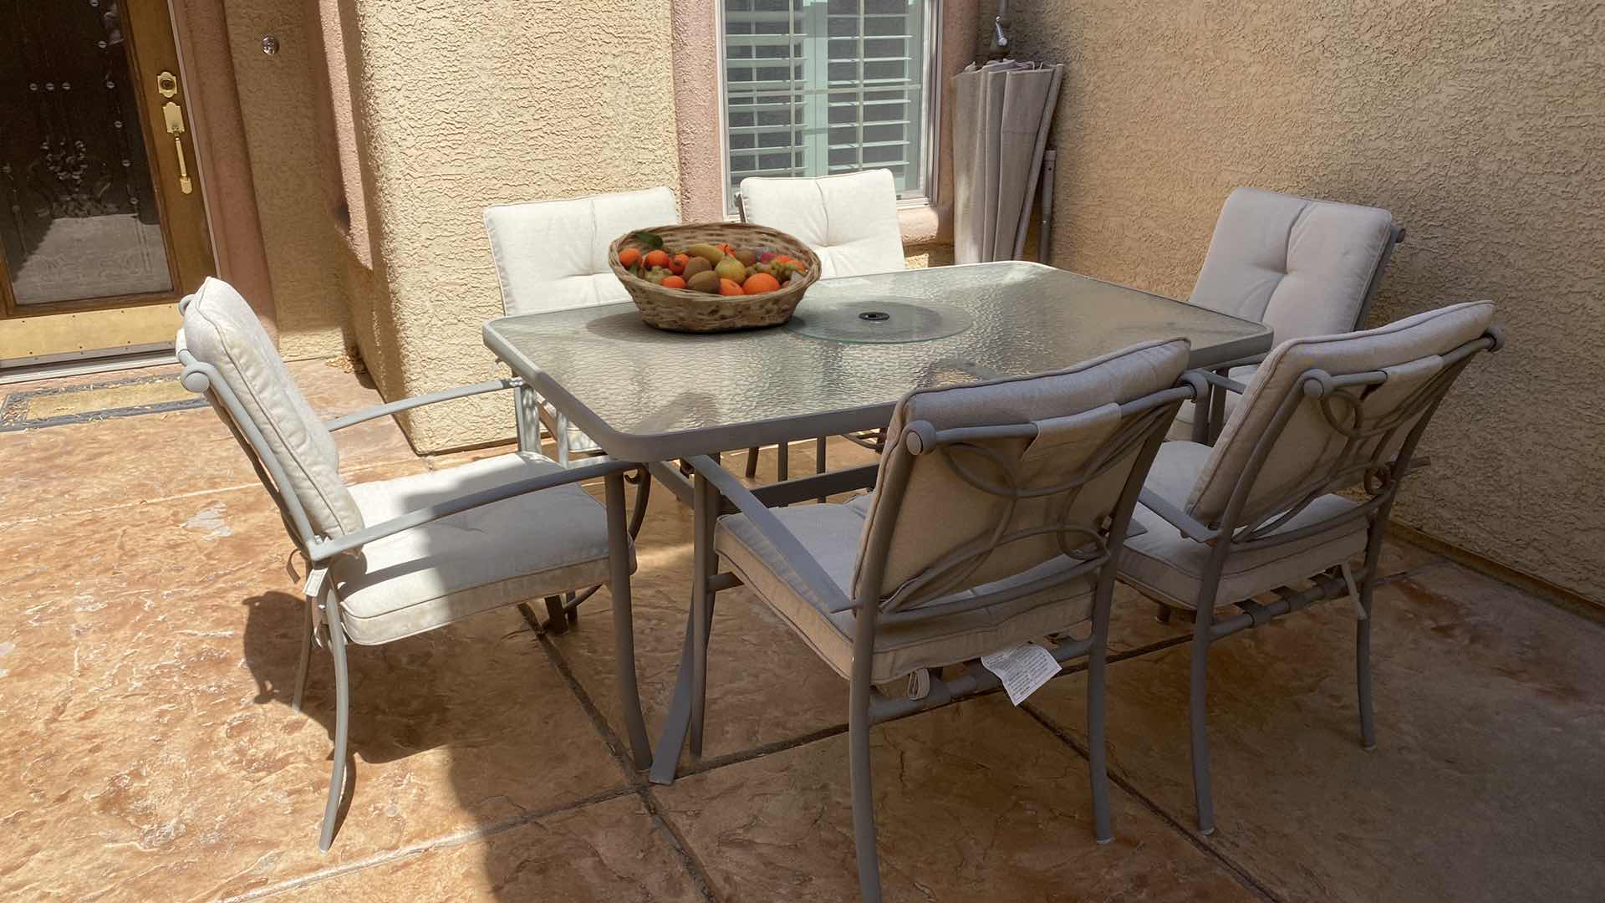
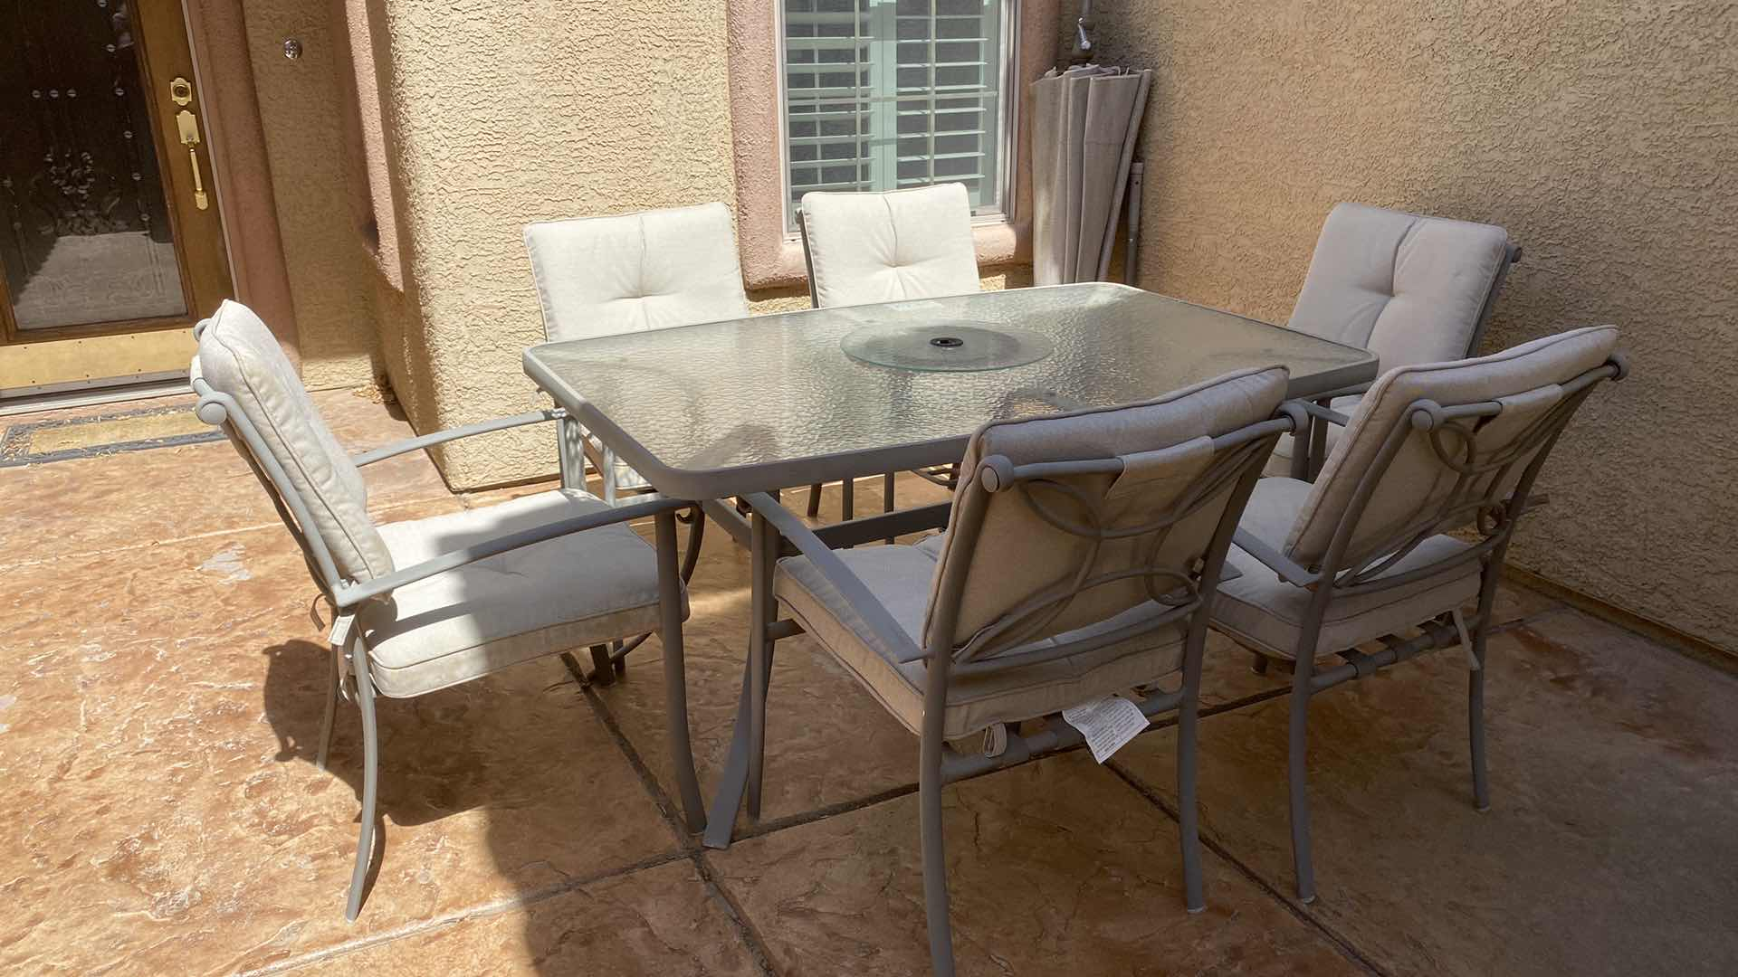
- fruit basket (715, 275)
